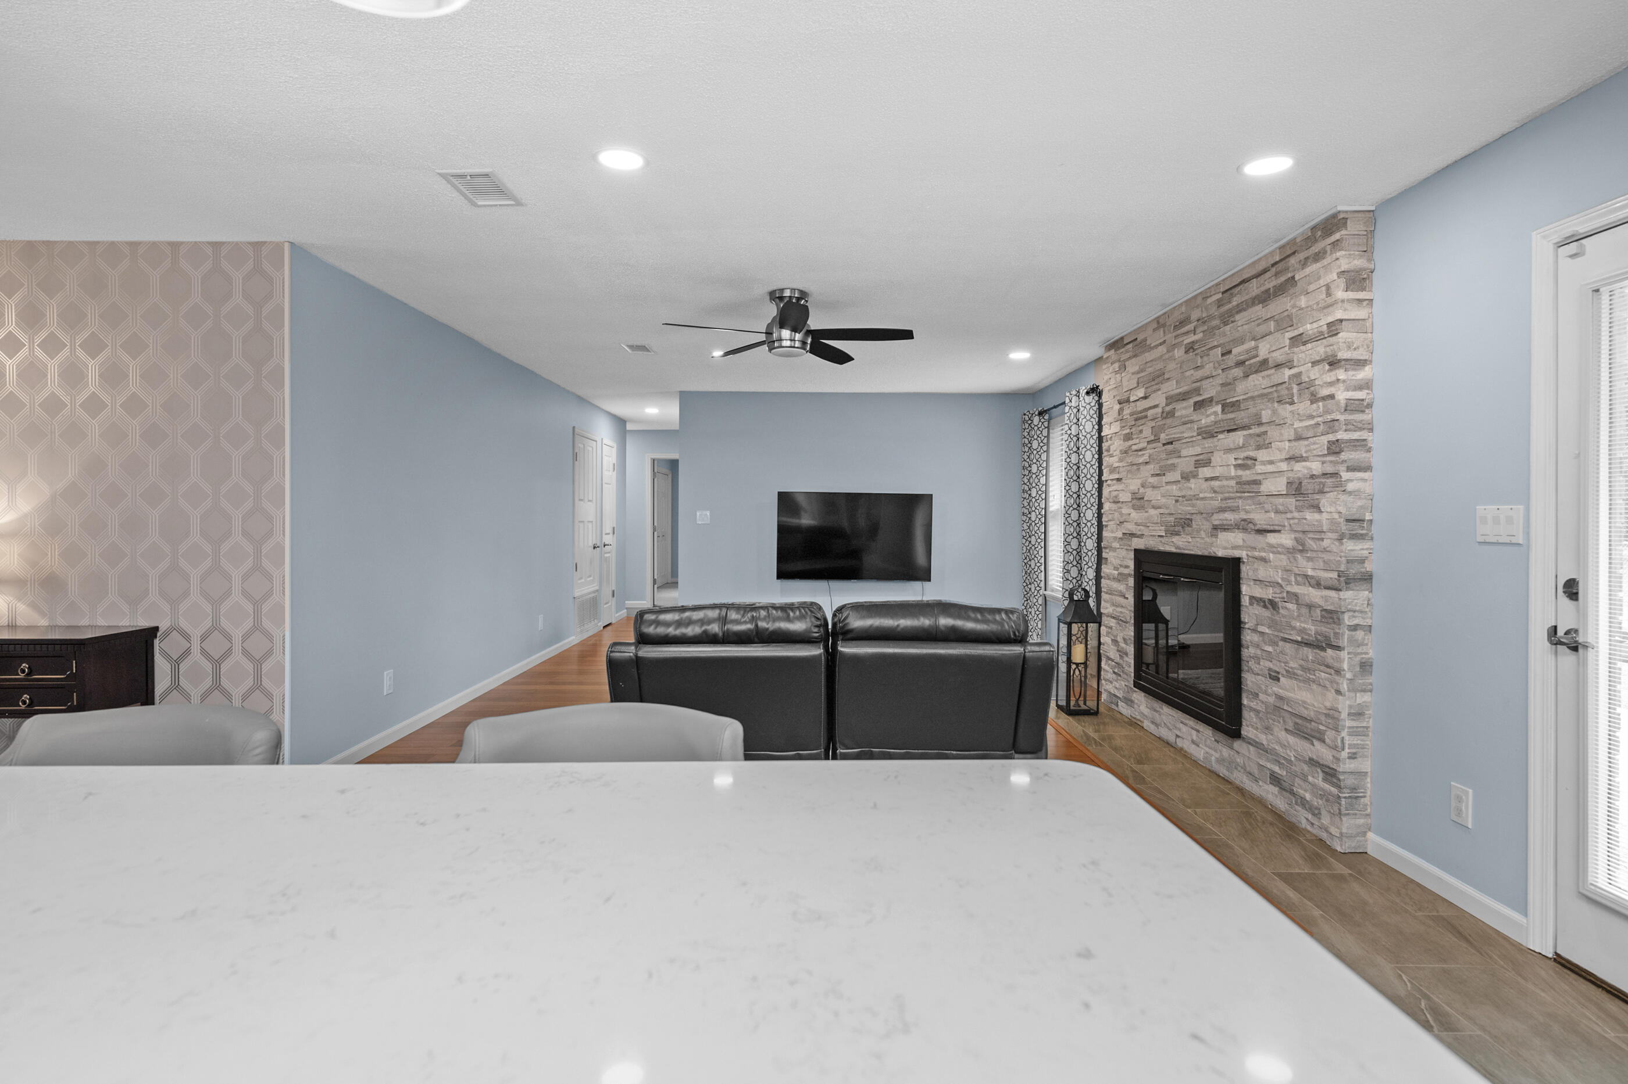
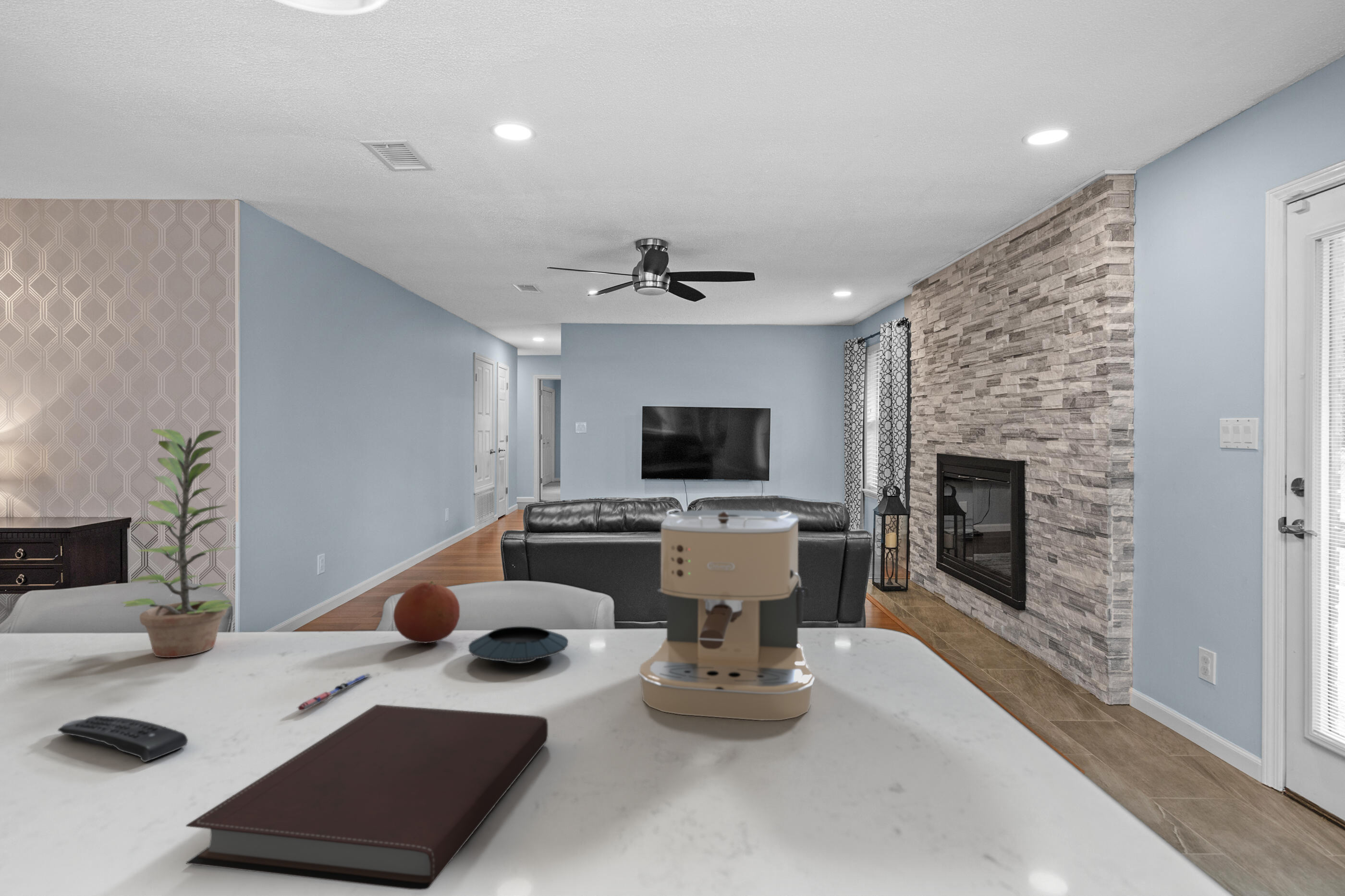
+ plant (178, 539)
+ fruit (428, 612)
+ notebook (397, 777)
+ coffee maker (727, 600)
+ saucer (519, 641)
+ remote control (117, 734)
+ pen (337, 689)
